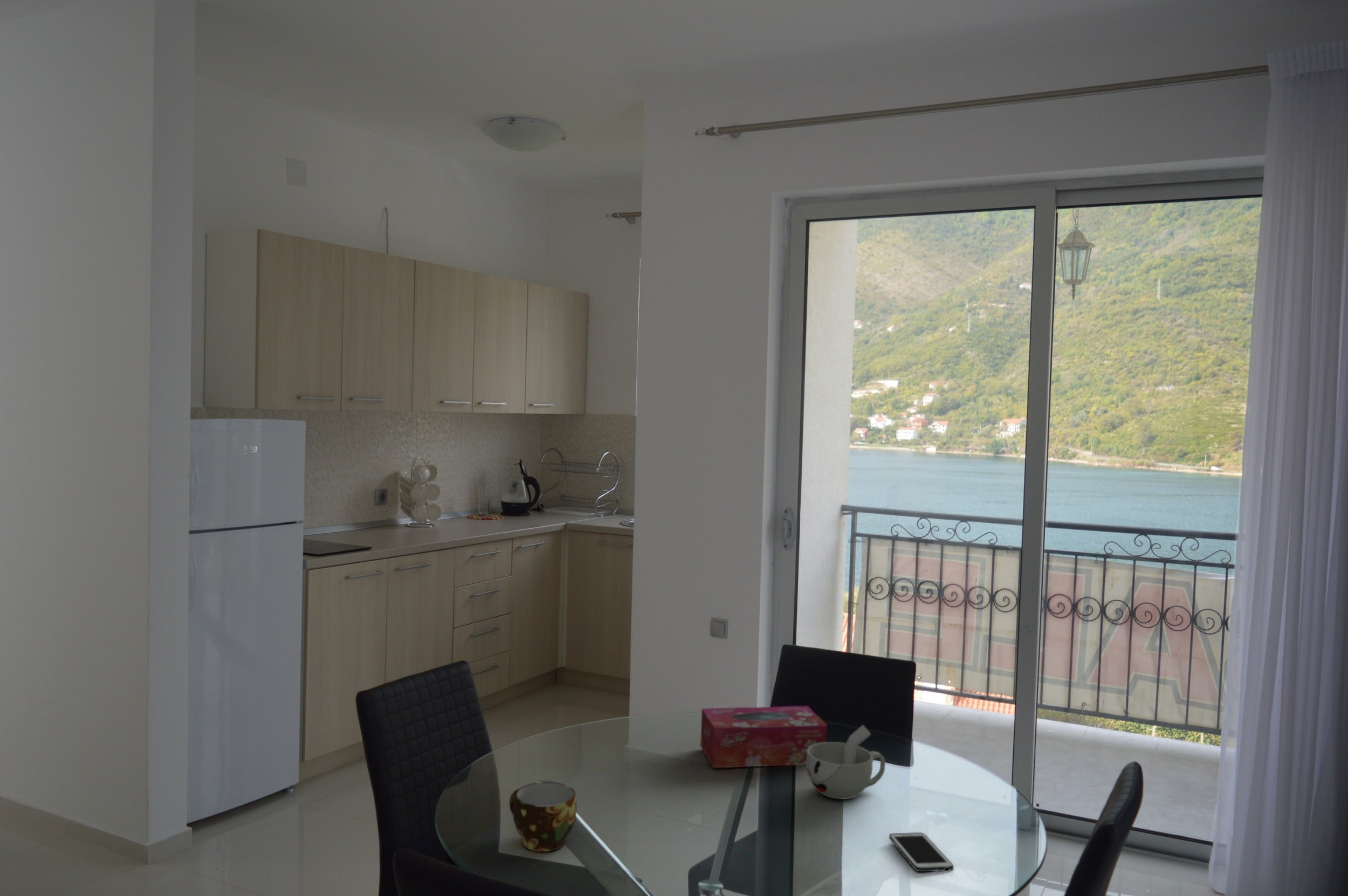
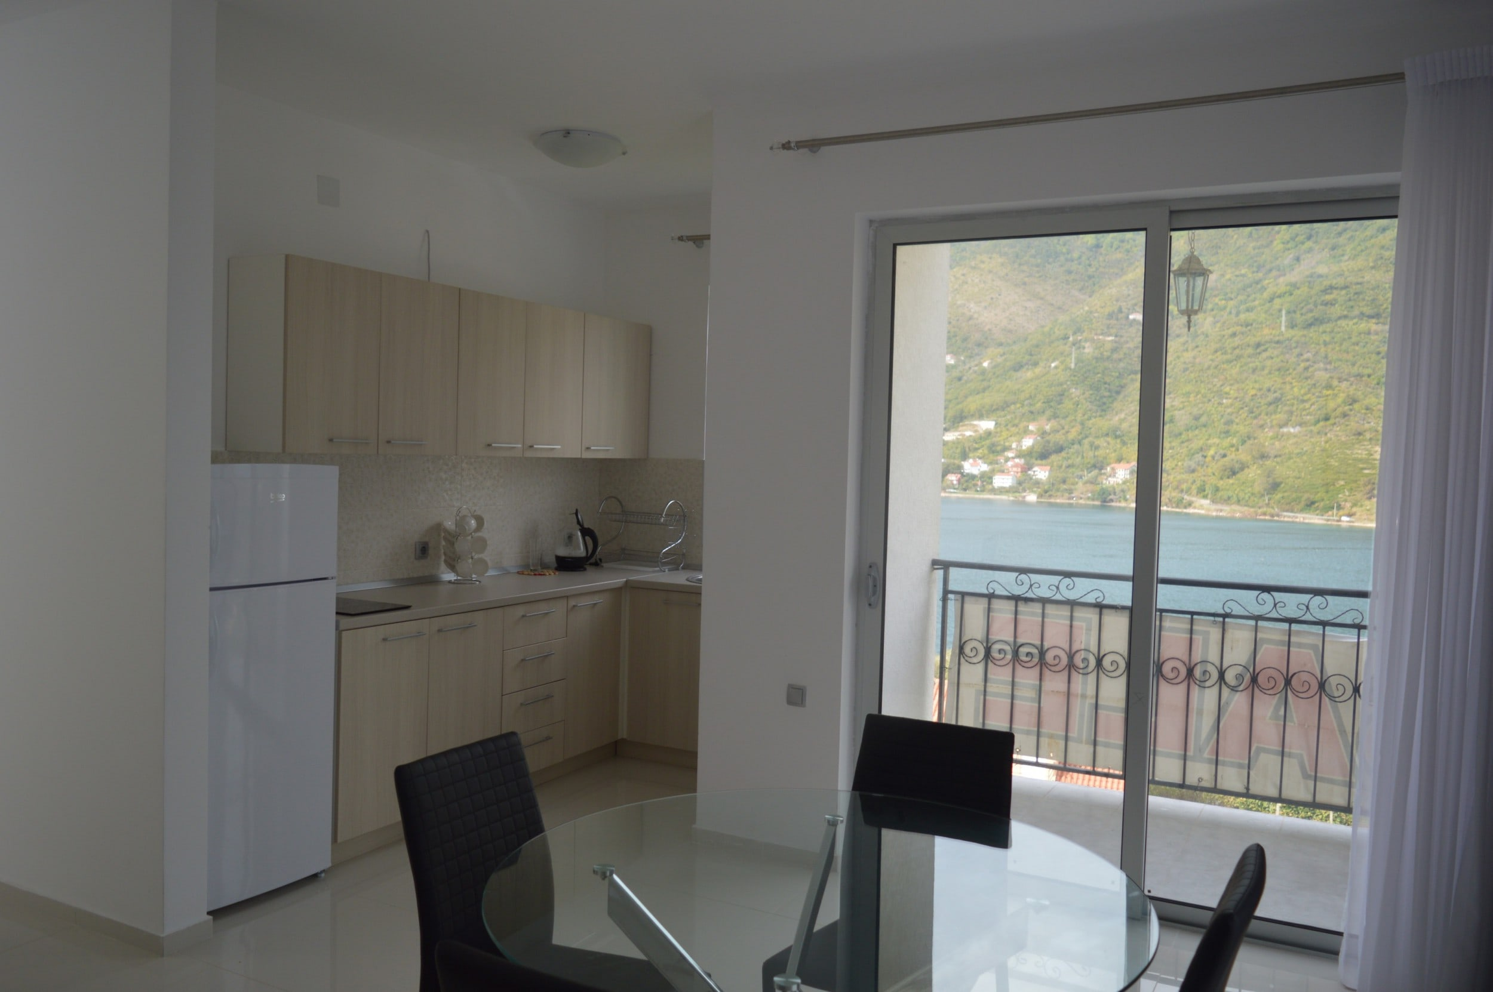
- tissue box (762, 735)
- cup (541, 817)
- cell phone (920, 851)
- cup (847, 760)
